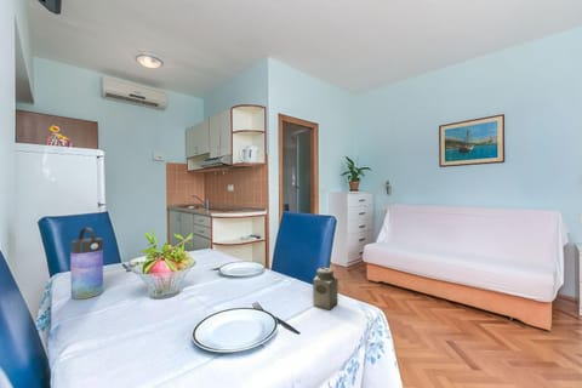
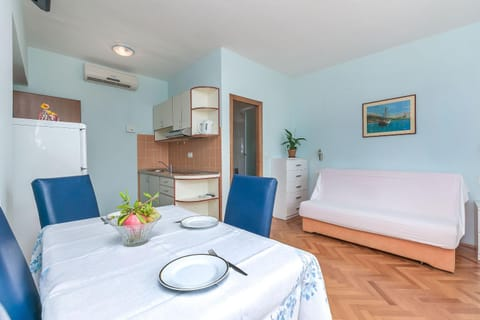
- water bottle (87, 261)
- salt shaker (325, 286)
